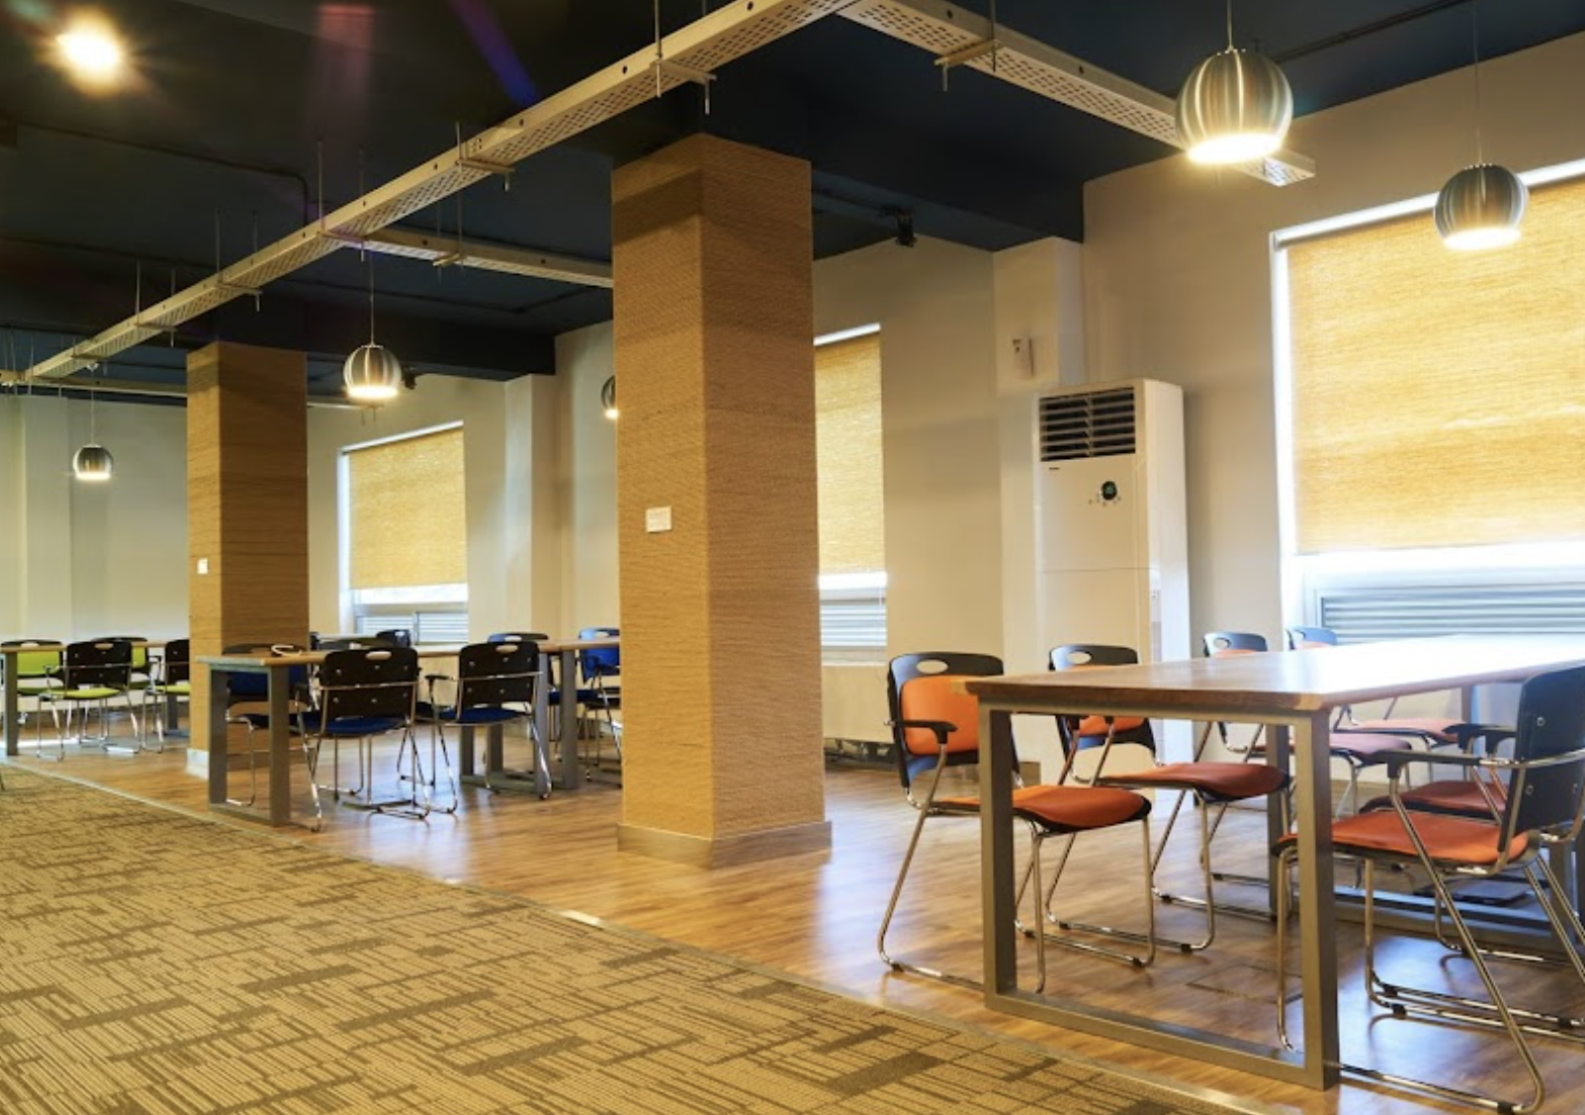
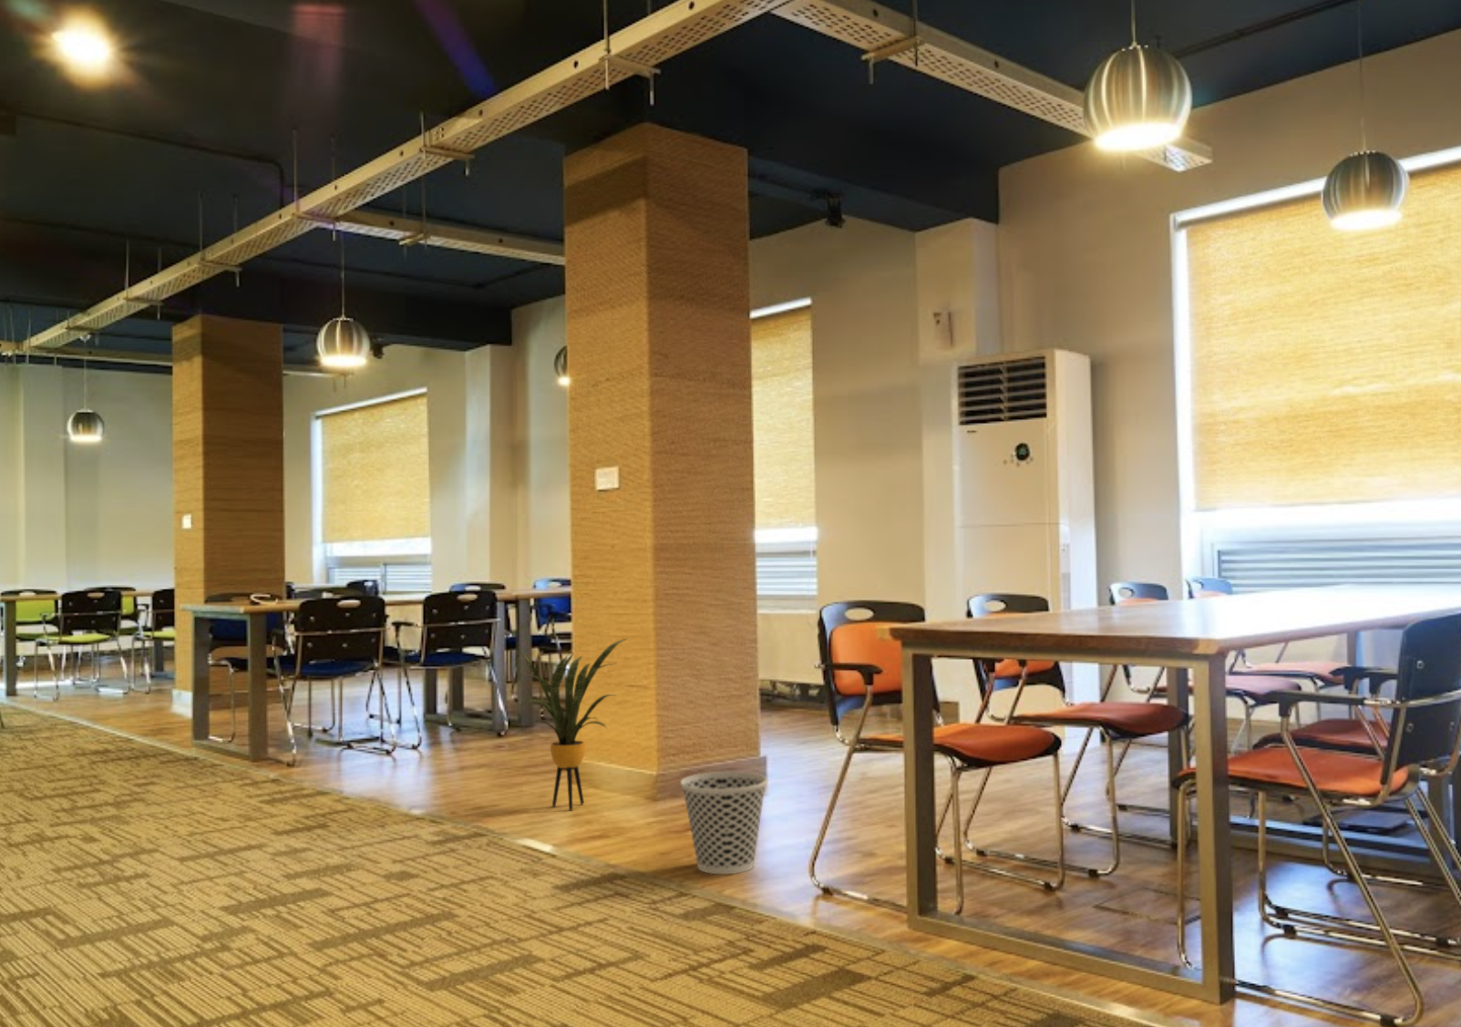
+ wastebasket (725, 822)
+ house plant (577, 725)
